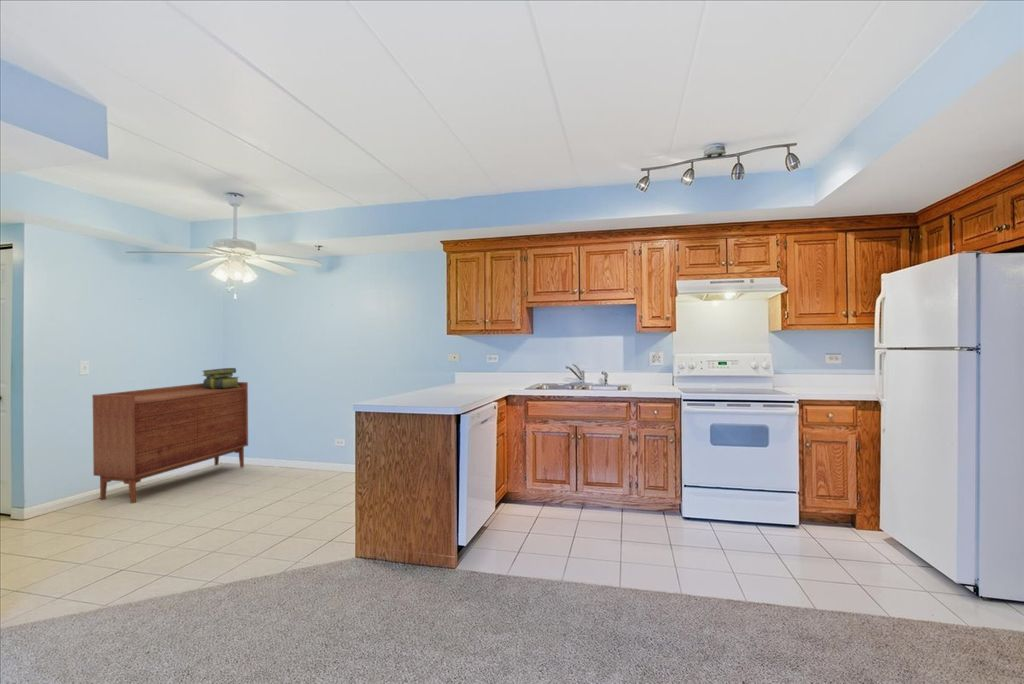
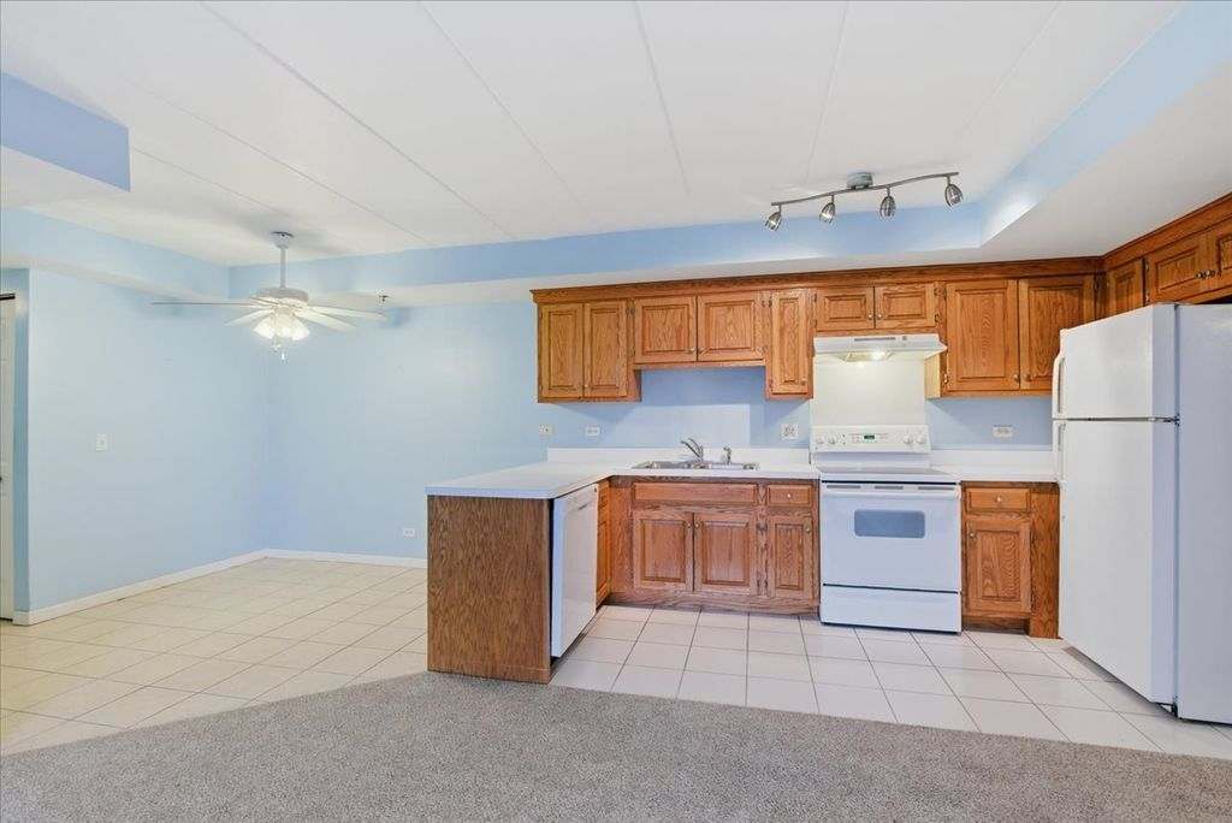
- sideboard (179, 434)
- stack of books (219, 377)
